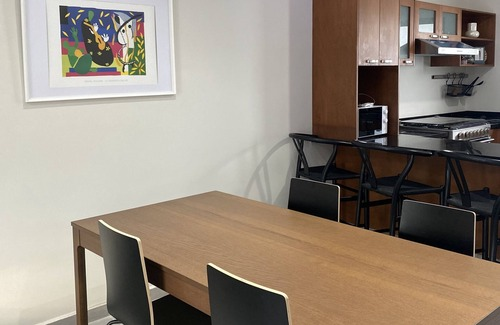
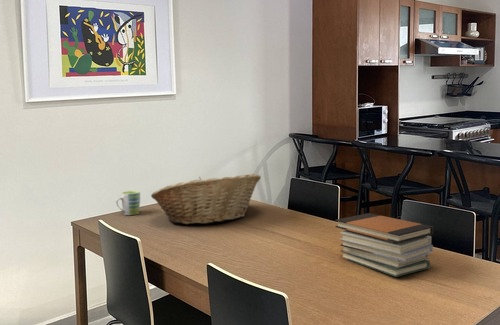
+ book stack (383, 243)
+ mug (127, 203)
+ fruit basket (207, 195)
